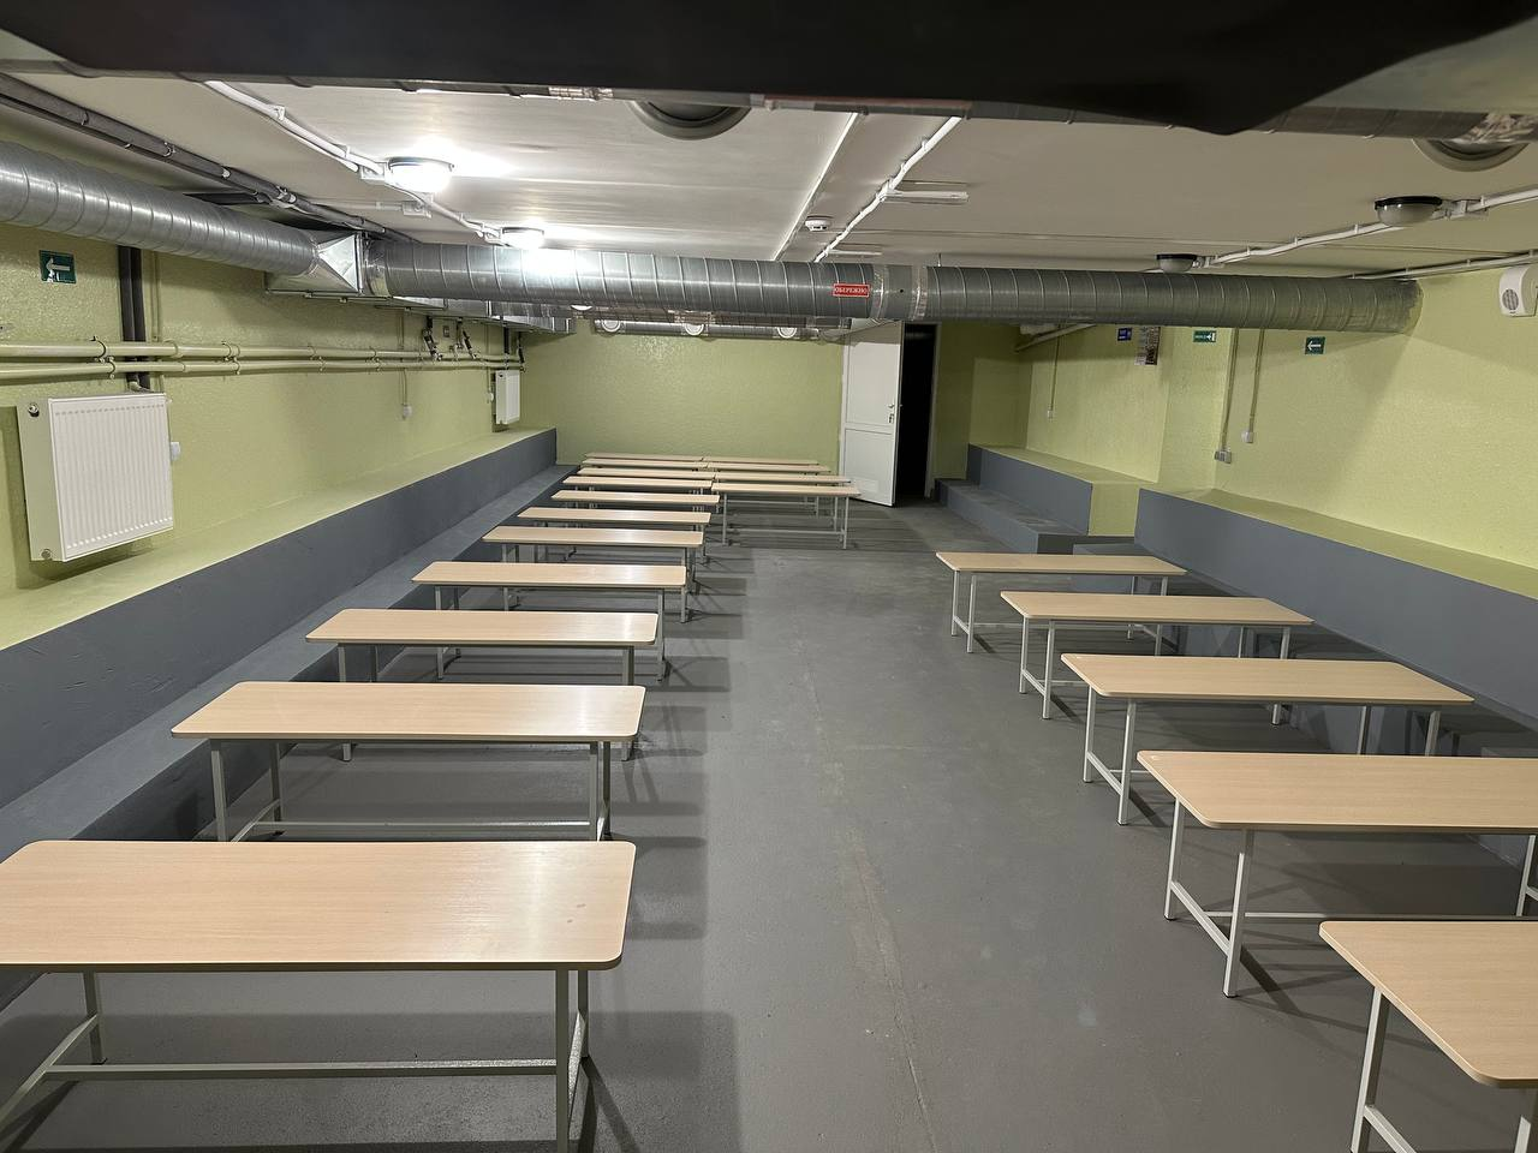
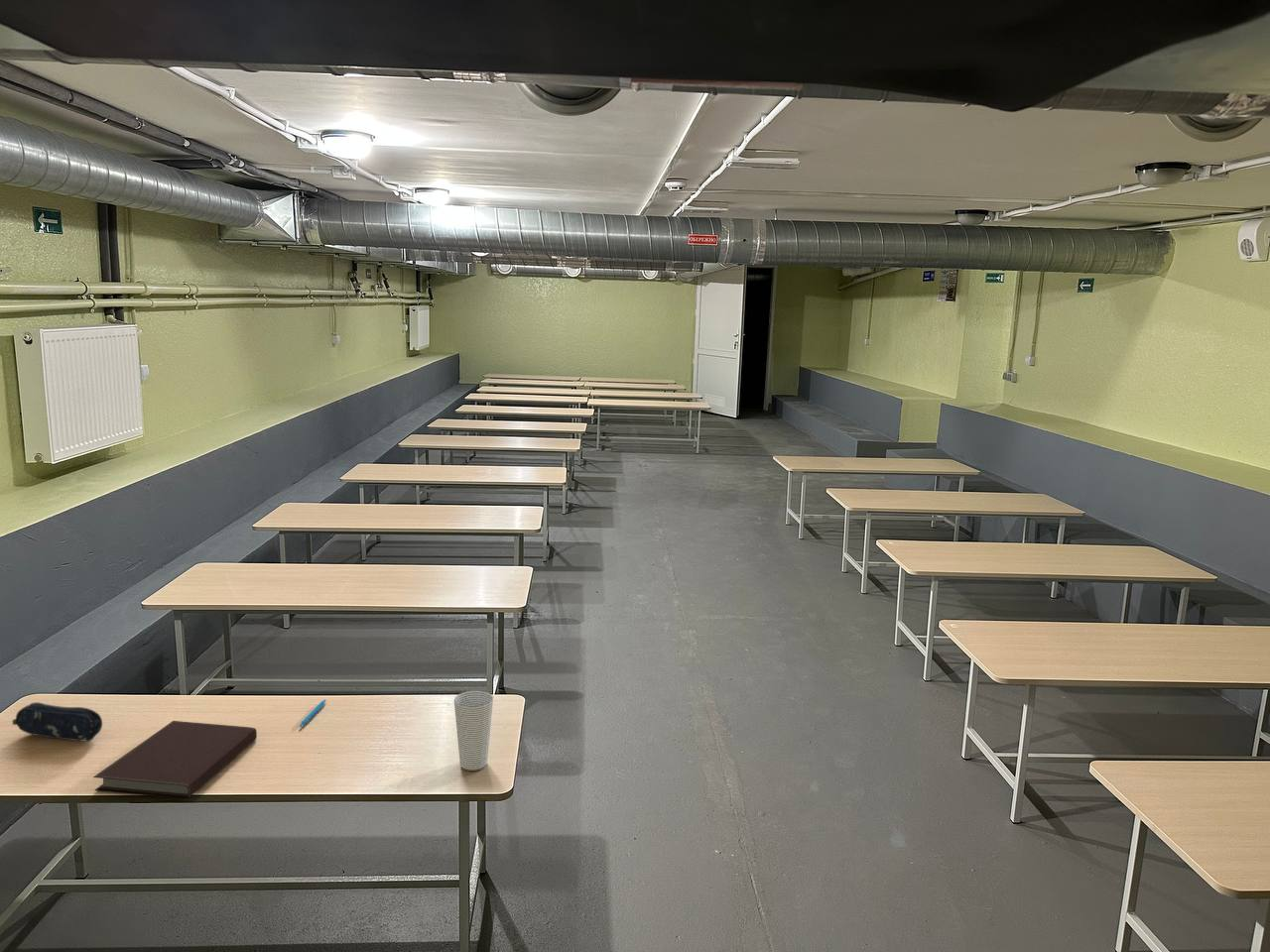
+ pencil case (60, 722)
+ pen (313, 712)
+ cup (473, 731)
+ notebook (180, 757)
